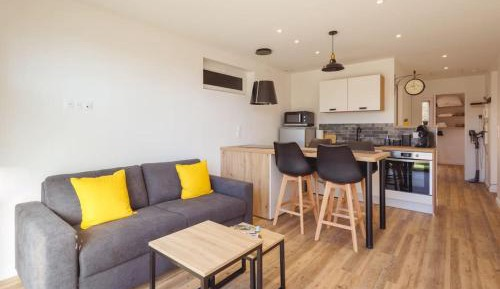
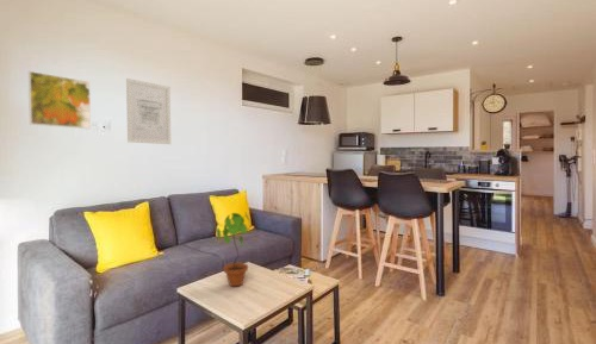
+ wall art (149, 113)
+ potted plant (236, 248)
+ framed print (61, 101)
